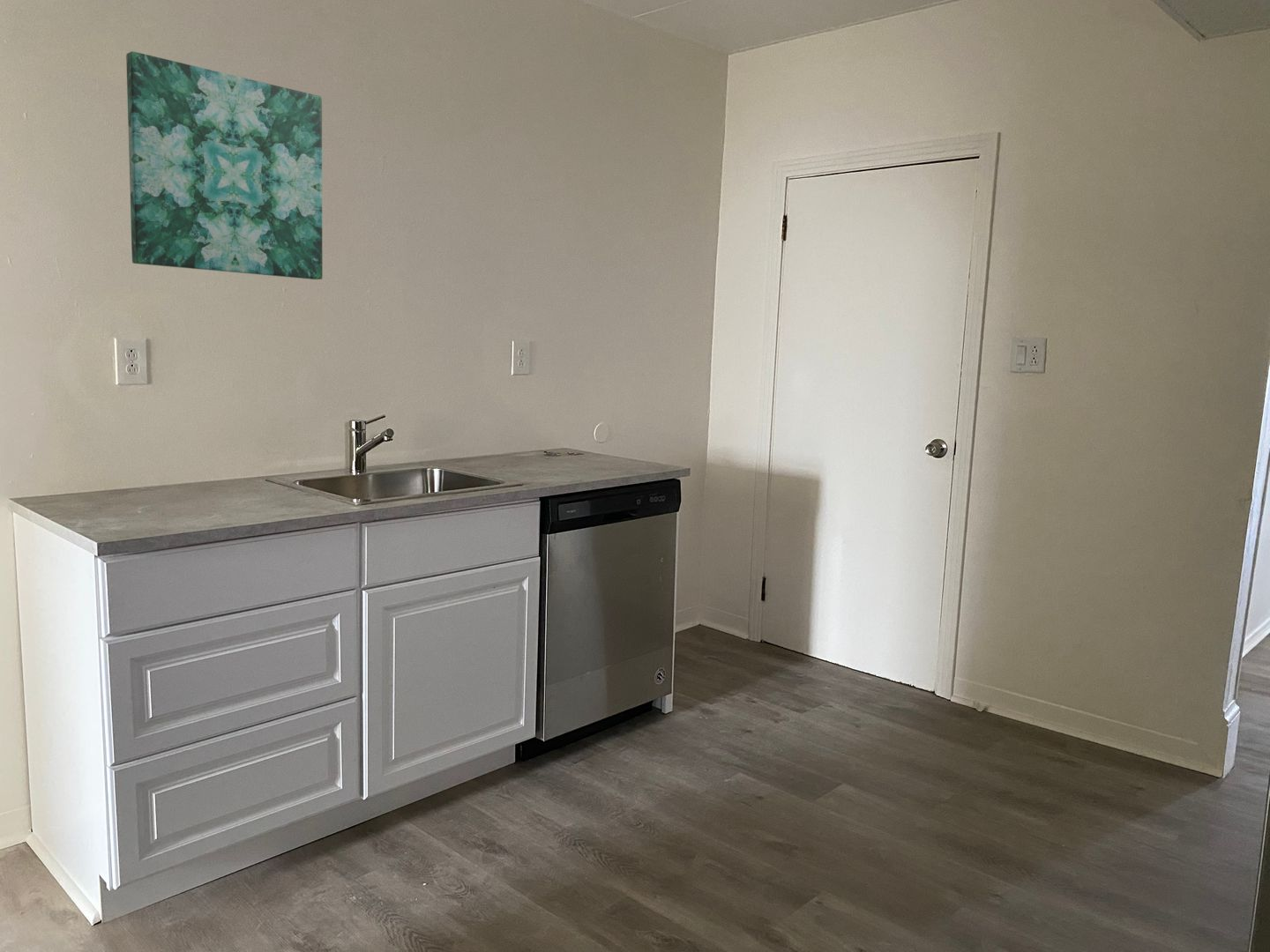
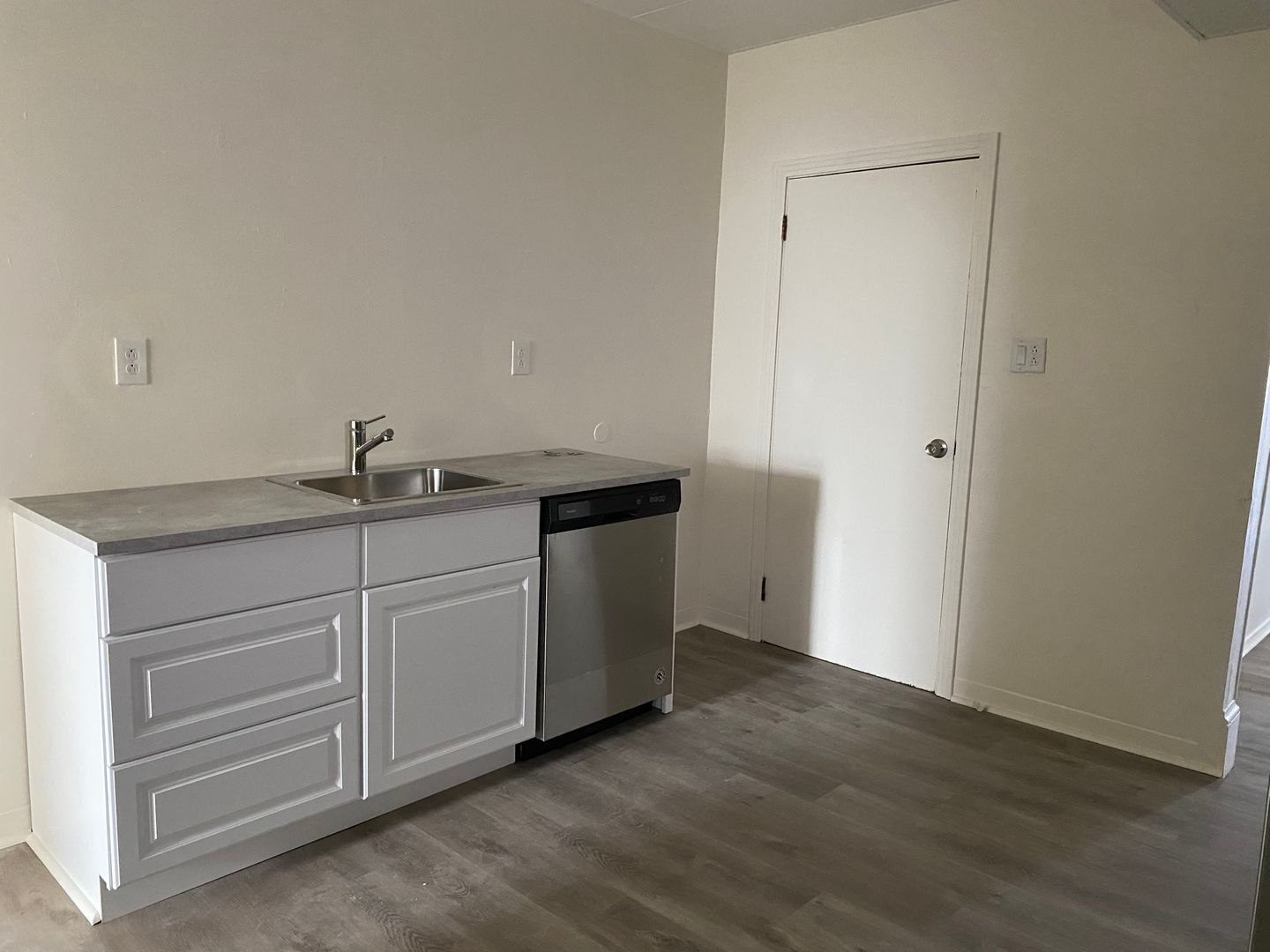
- wall art (231, 175)
